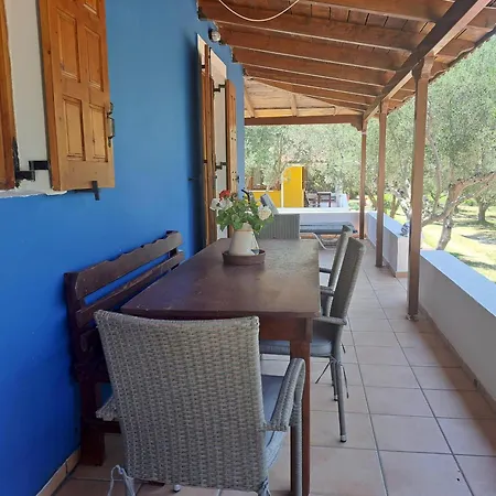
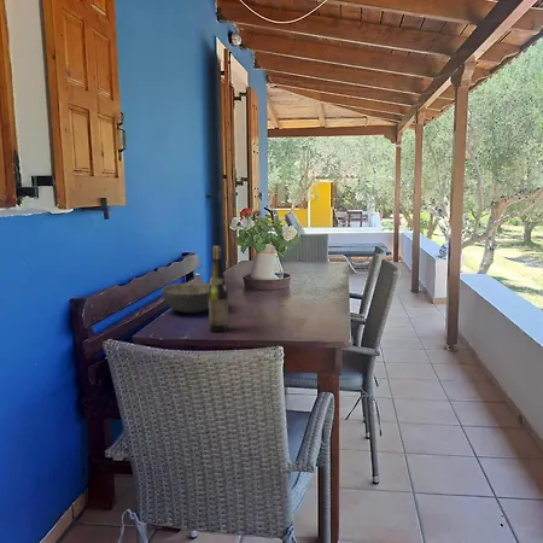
+ bowl (192, 299)
+ wine bottle (217, 288)
